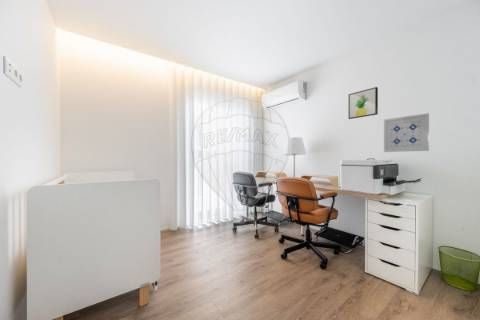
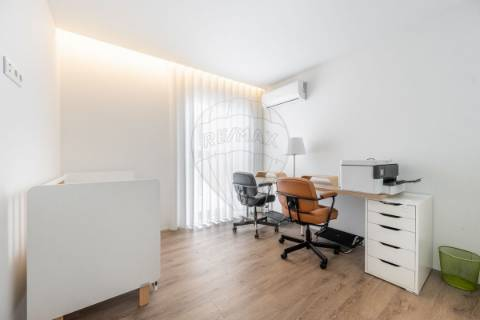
- wall art (362, 103)
- wall art (404, 134)
